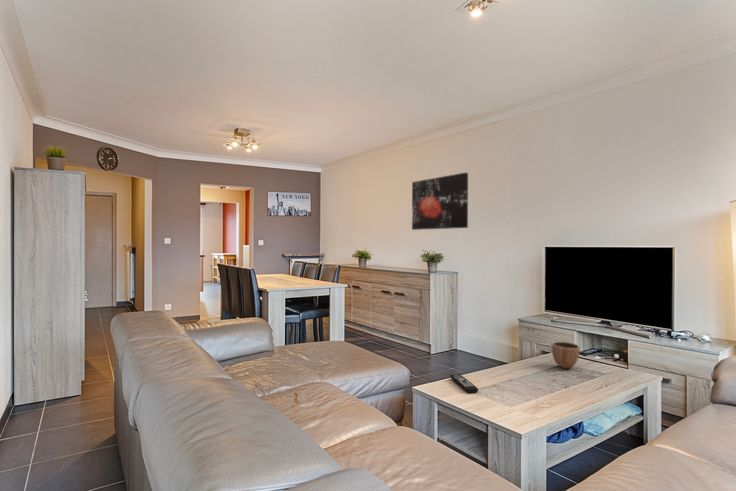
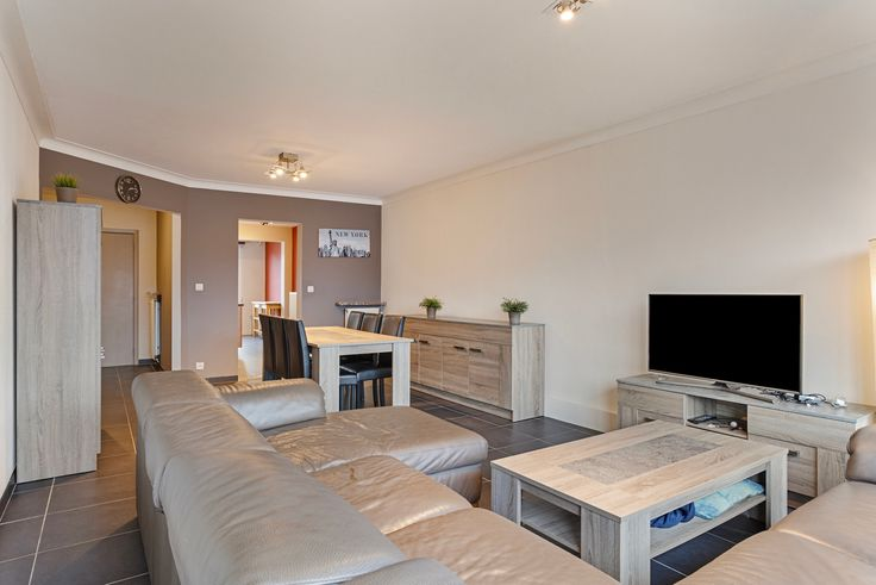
- remote control (463, 383)
- decorative bowl (565, 356)
- wall art (438, 203)
